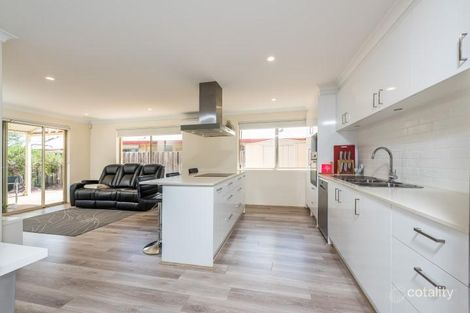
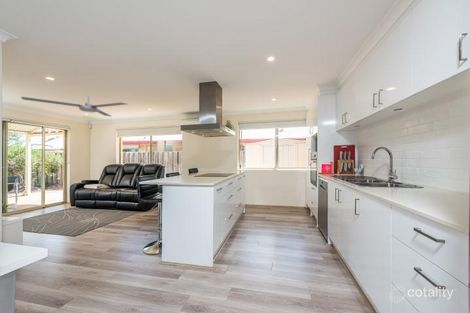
+ ceiling fan (77, 104)
